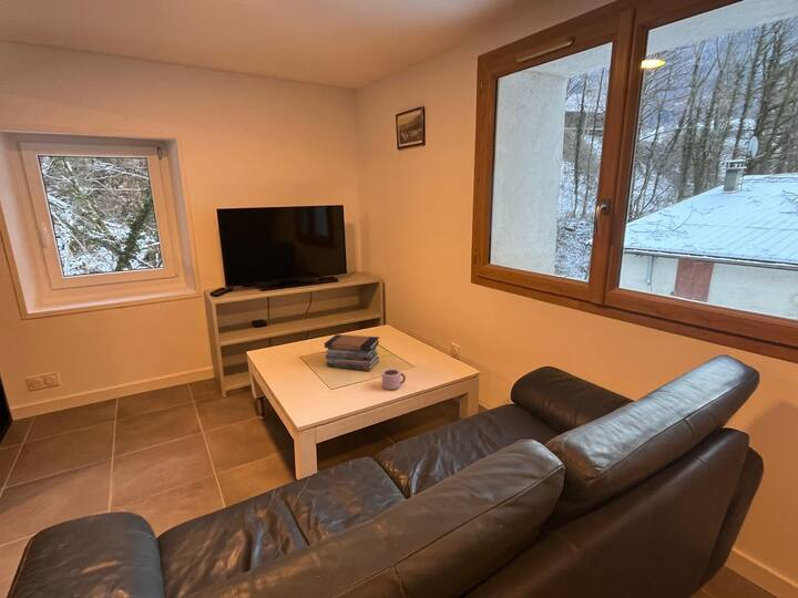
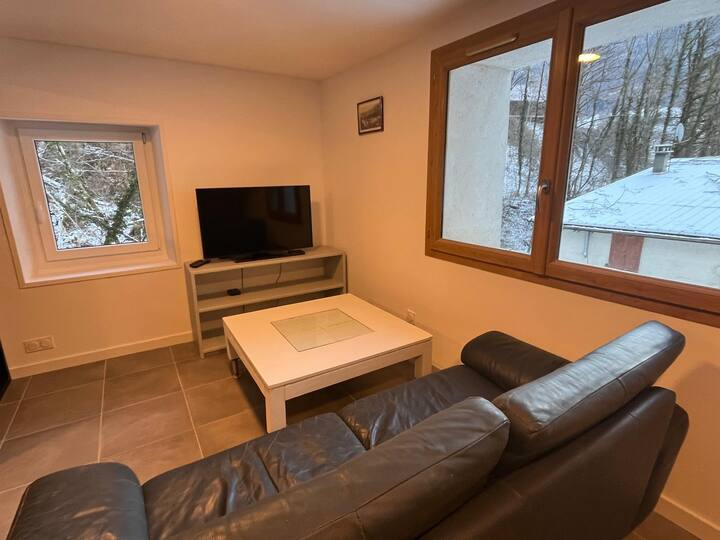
- mug (393, 379)
- book stack (352, 351)
